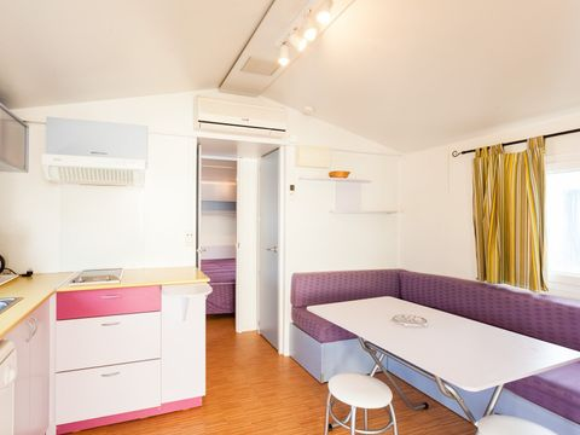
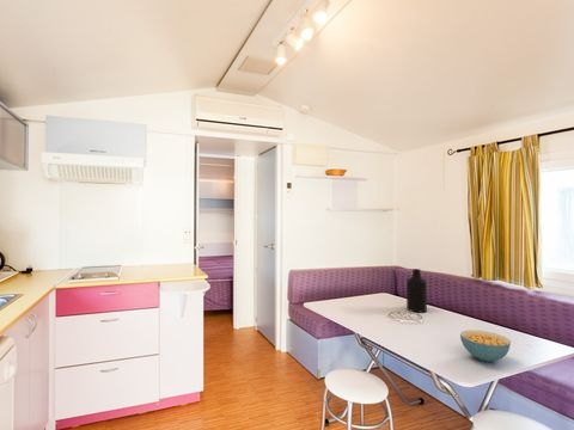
+ cereal bowl (484, 348)
+ bottle (416, 289)
